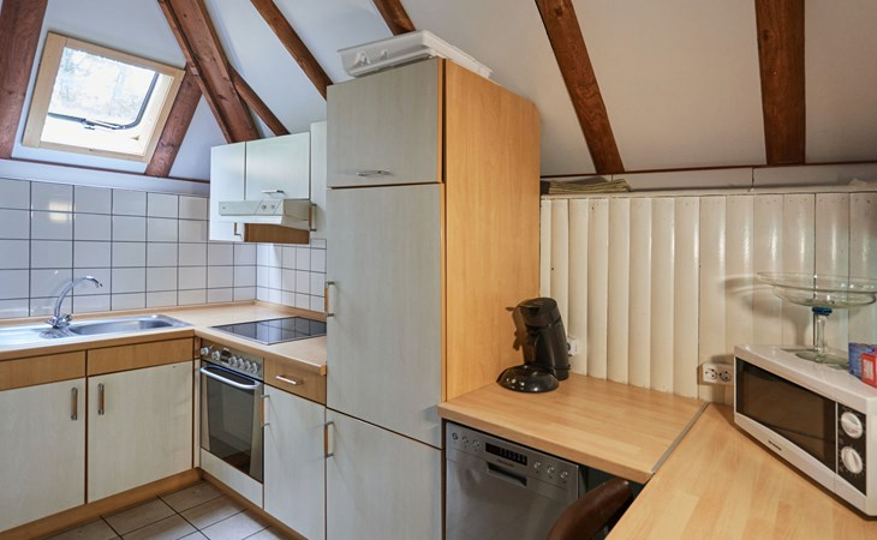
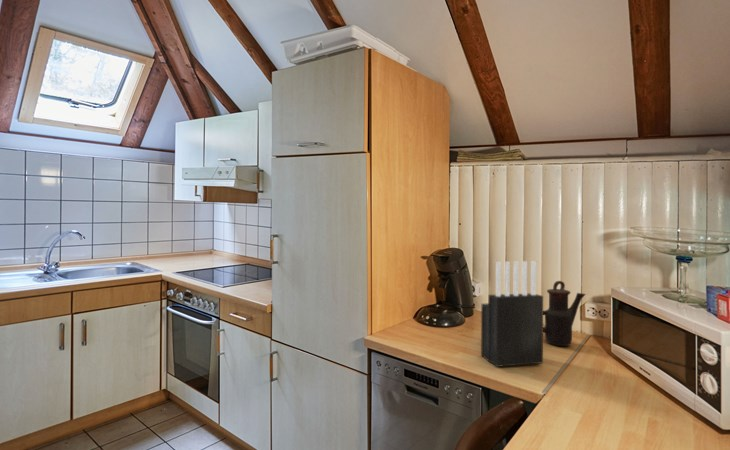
+ teapot (558, 312)
+ knife block (509, 309)
